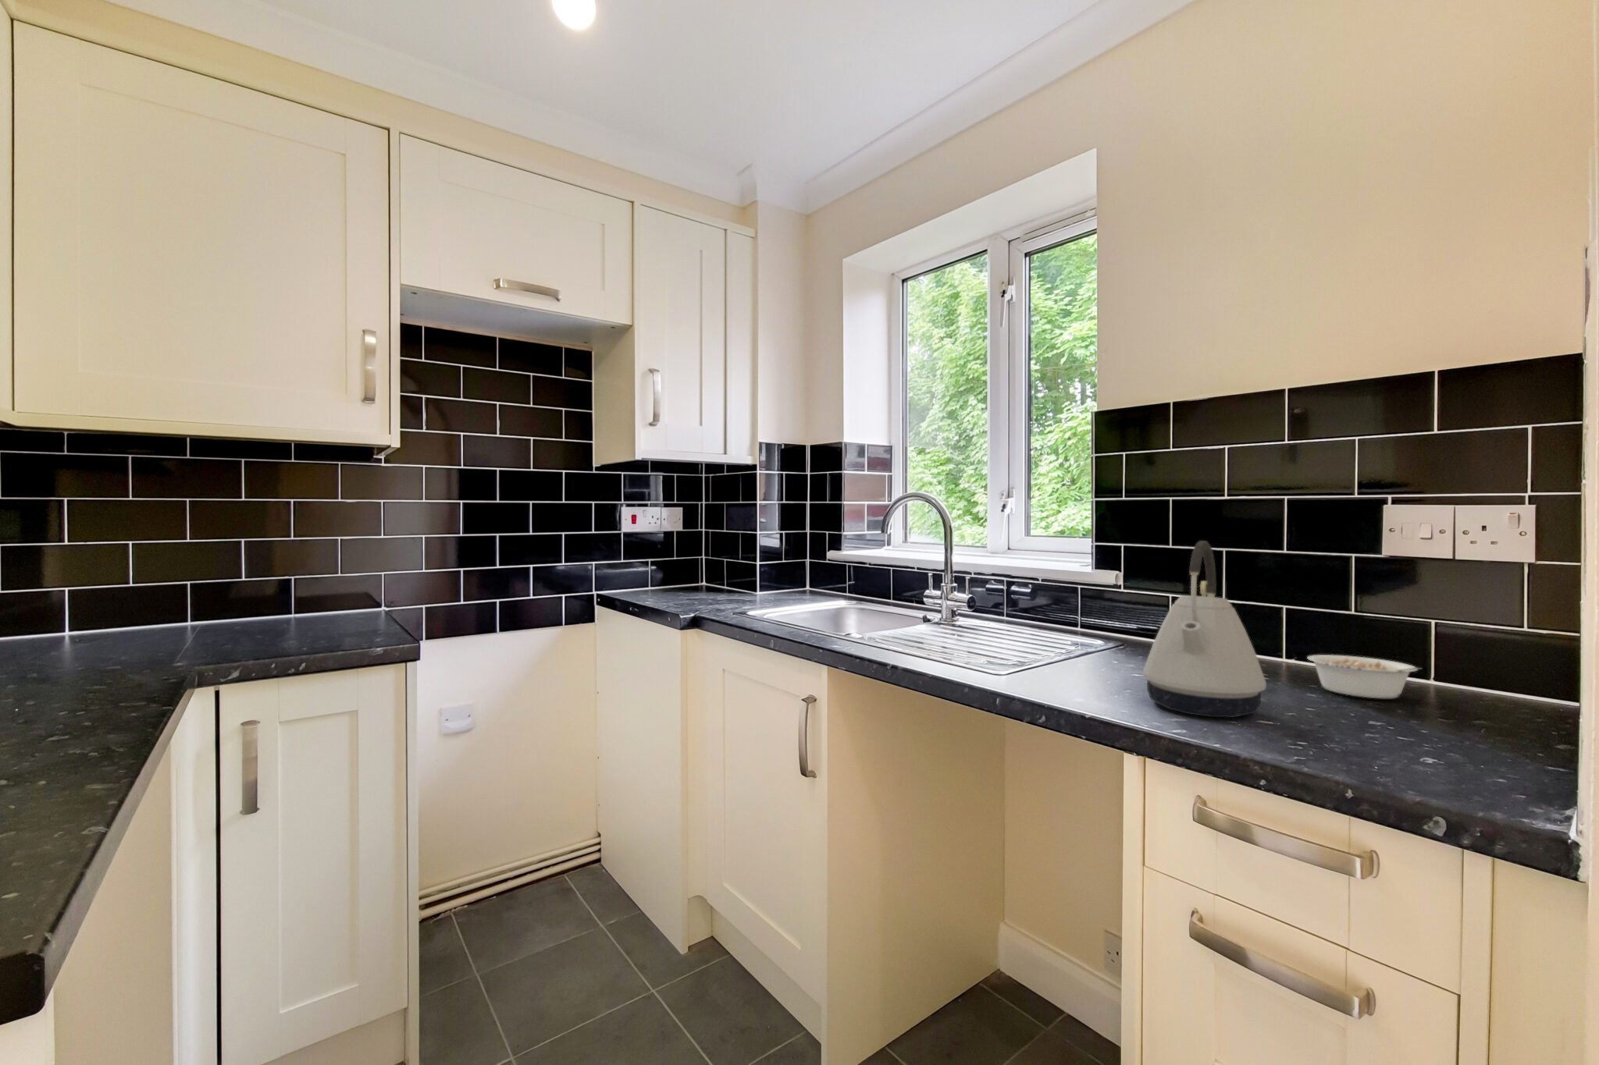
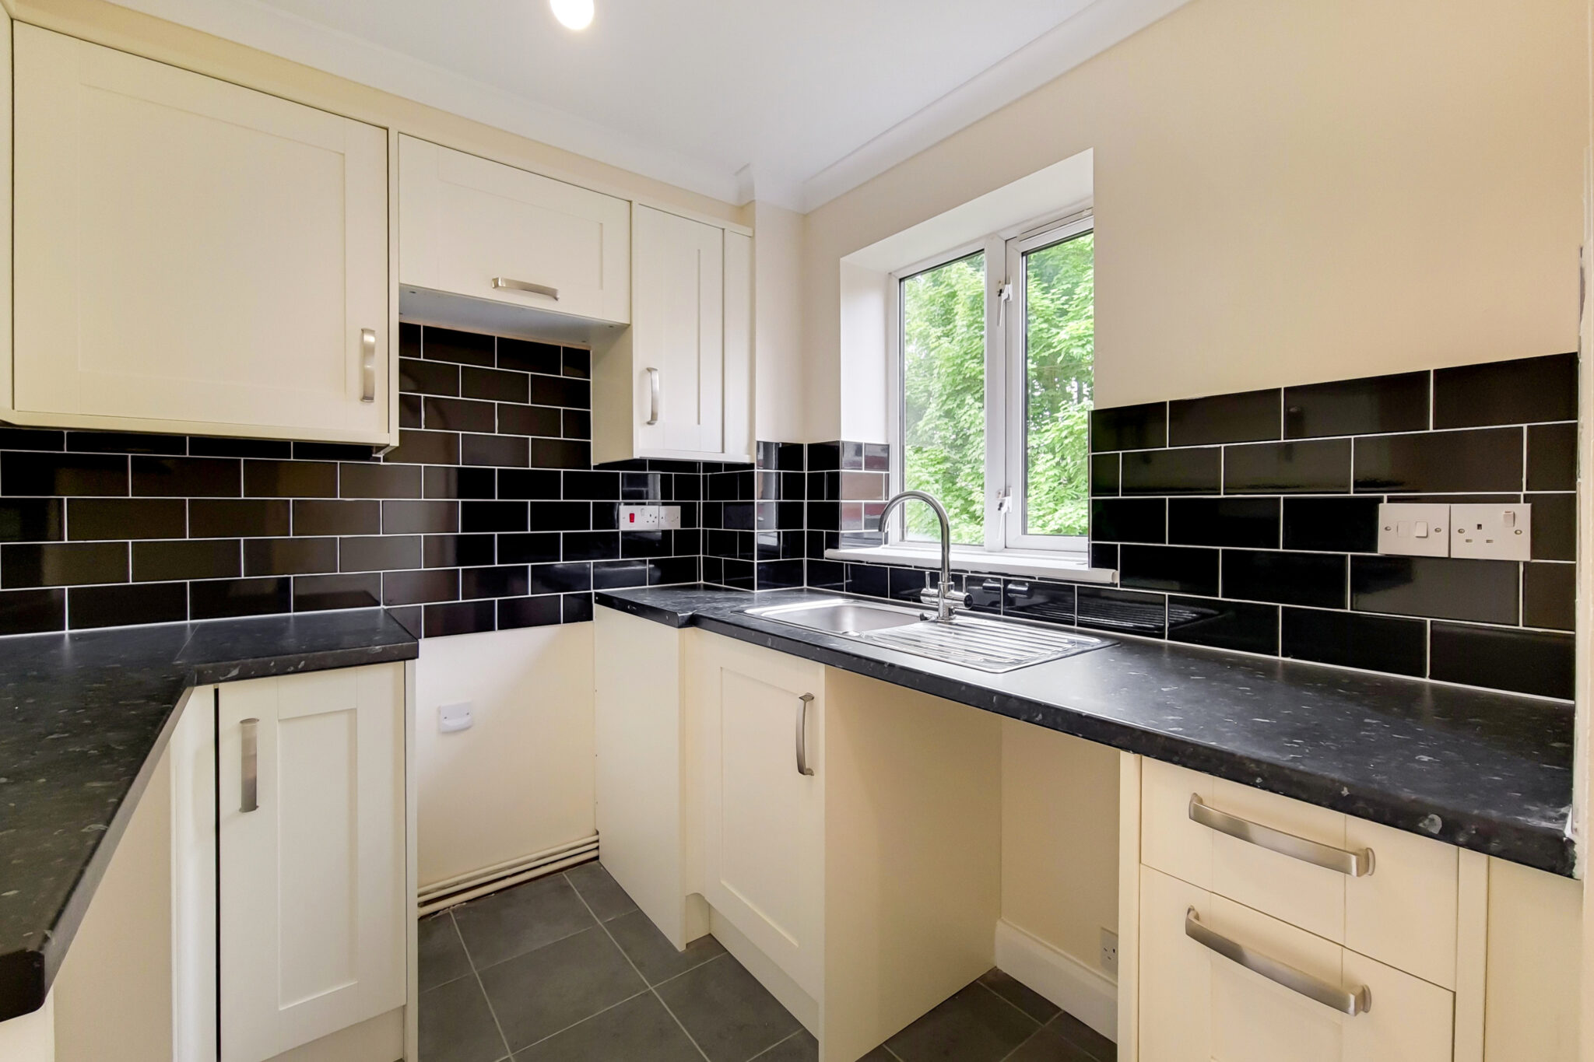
- kettle (1202, 624)
- legume (1364, 674)
